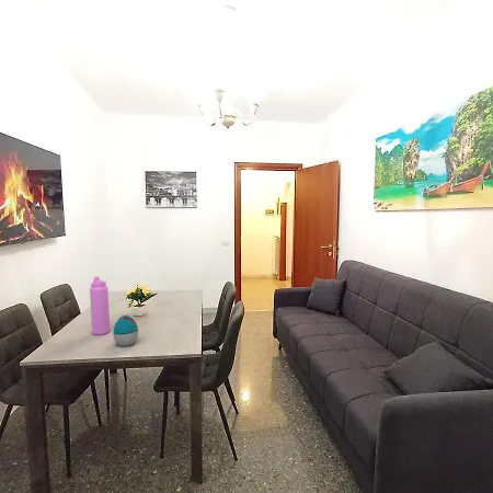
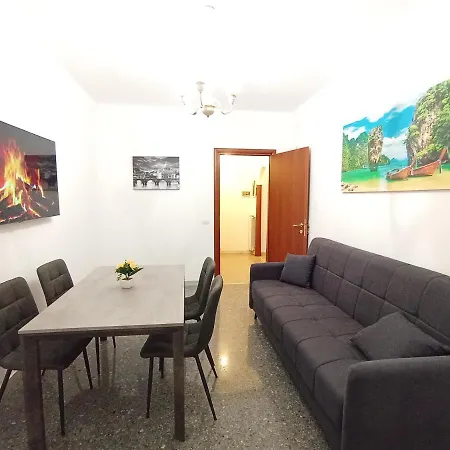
- water bottle (100, 305)
- decorative egg (125, 329)
